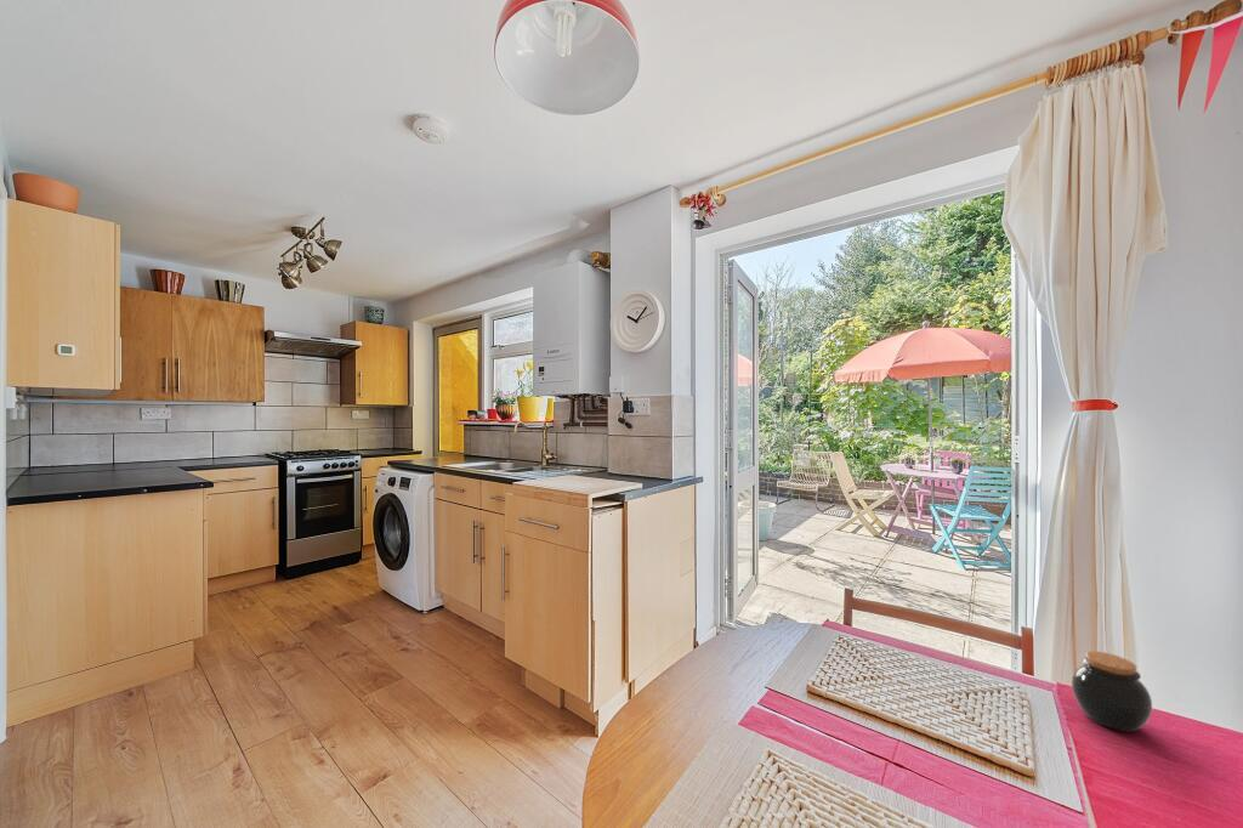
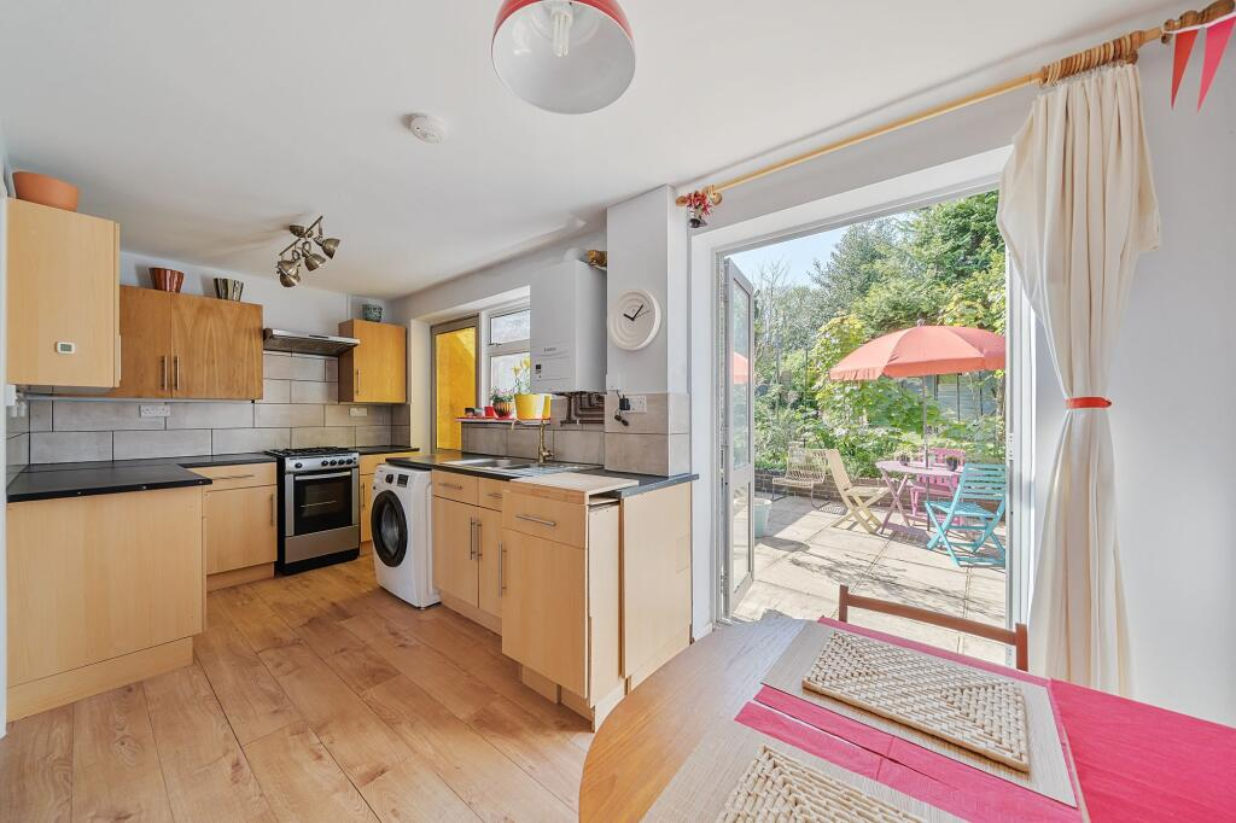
- jar (1109, 690)
